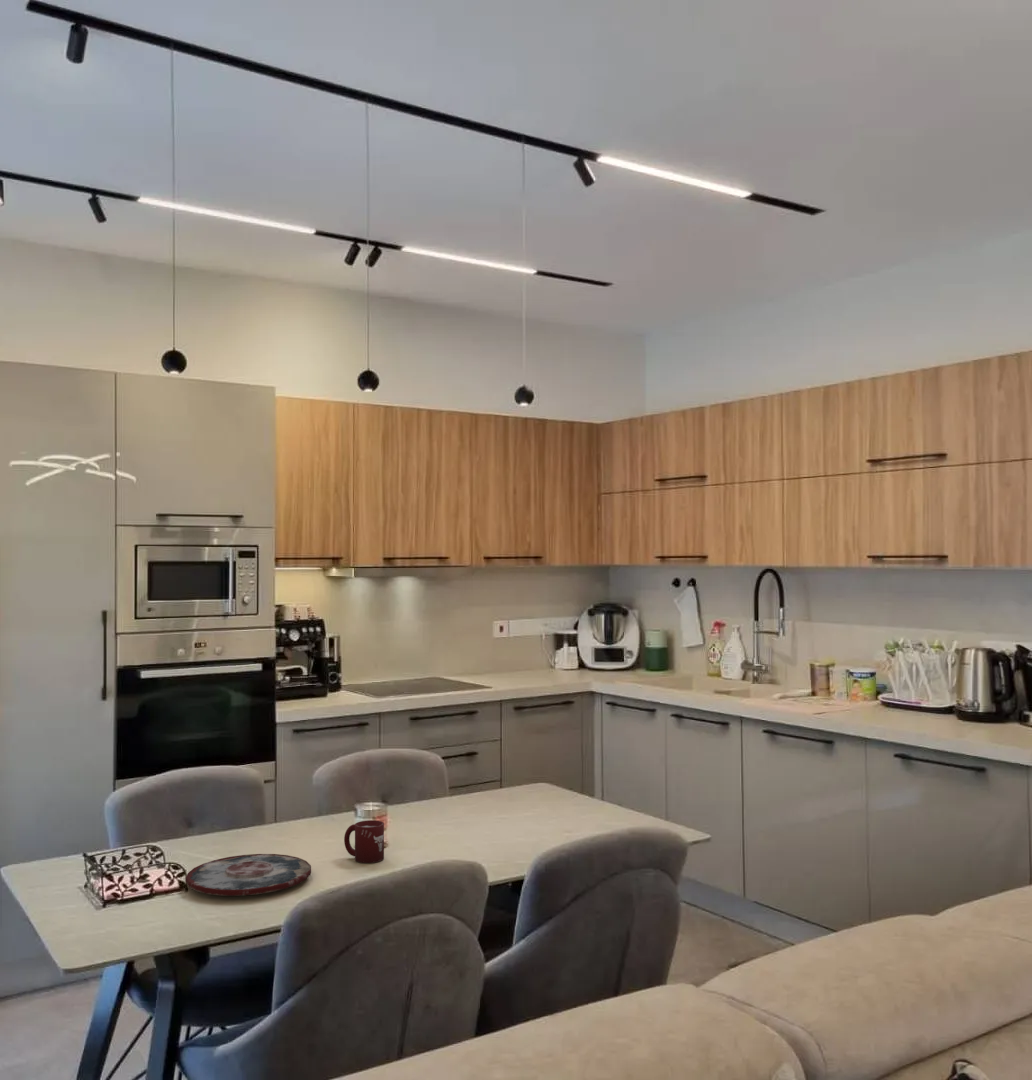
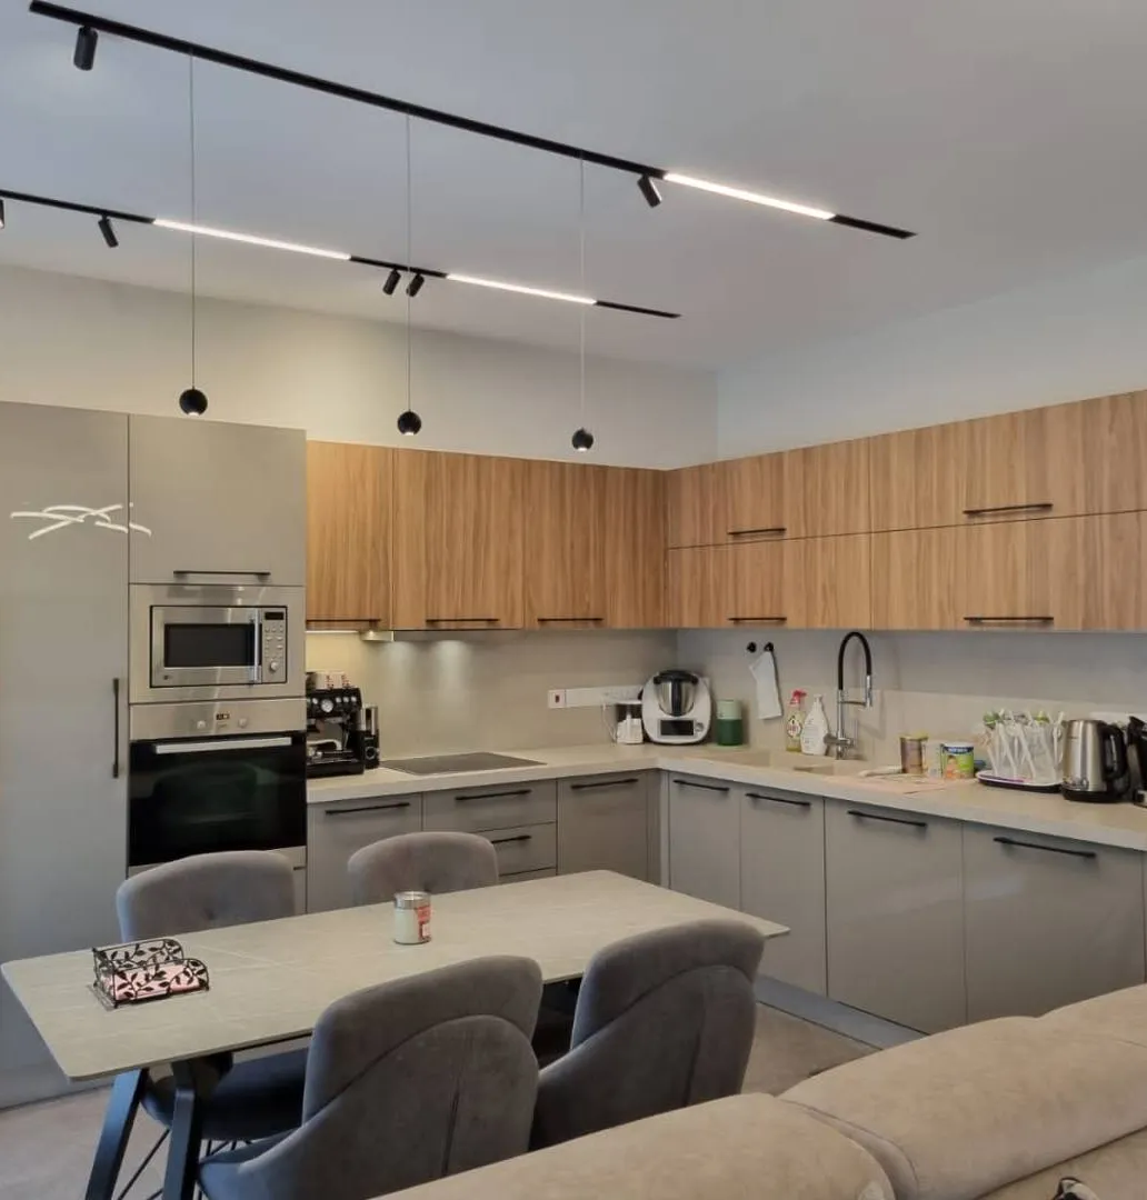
- cup (363, 840)
- plate (249, 874)
